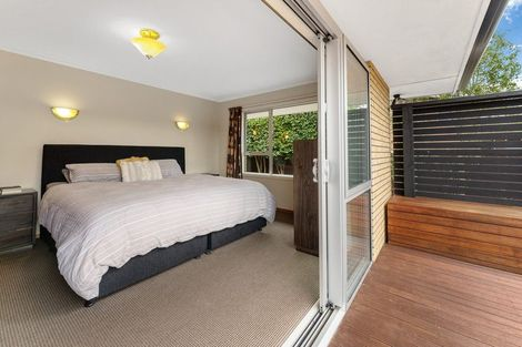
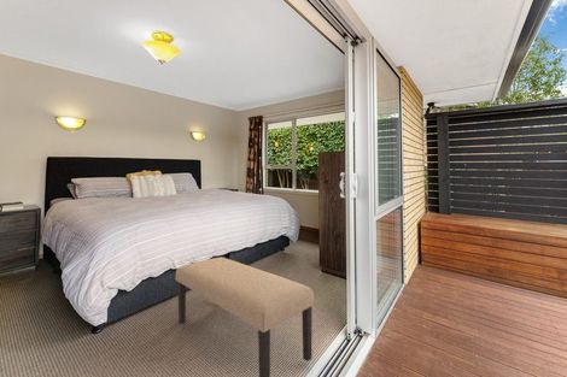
+ bench (236, 306)
